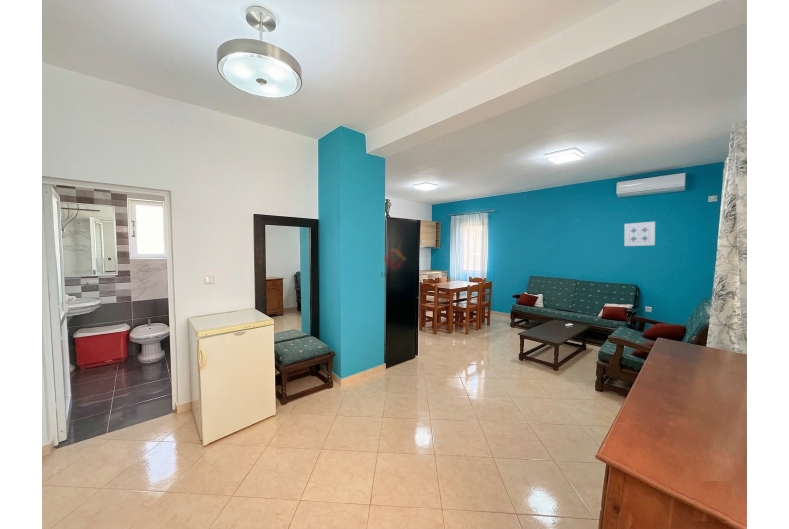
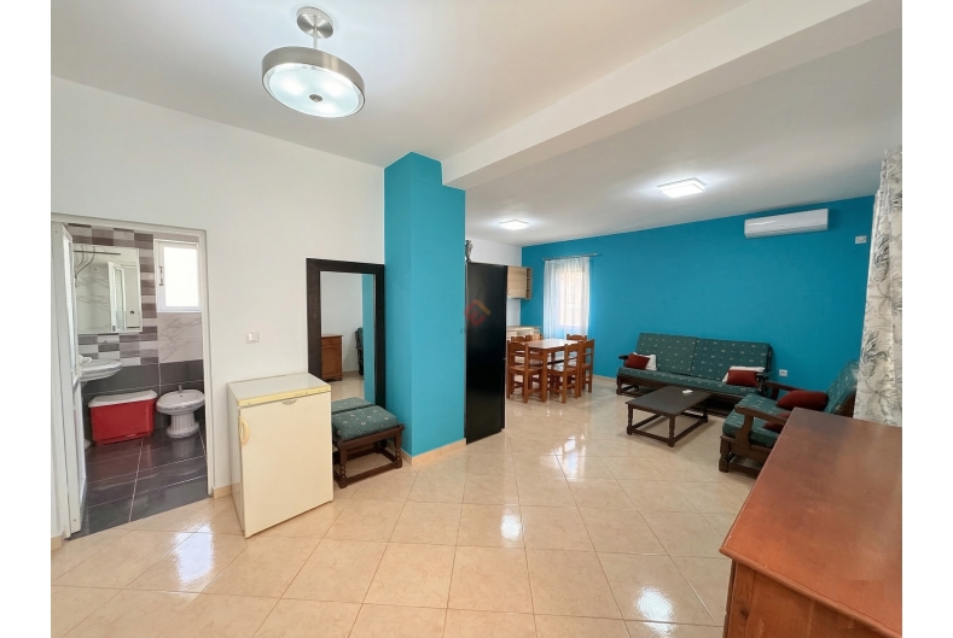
- wall art (639, 234)
